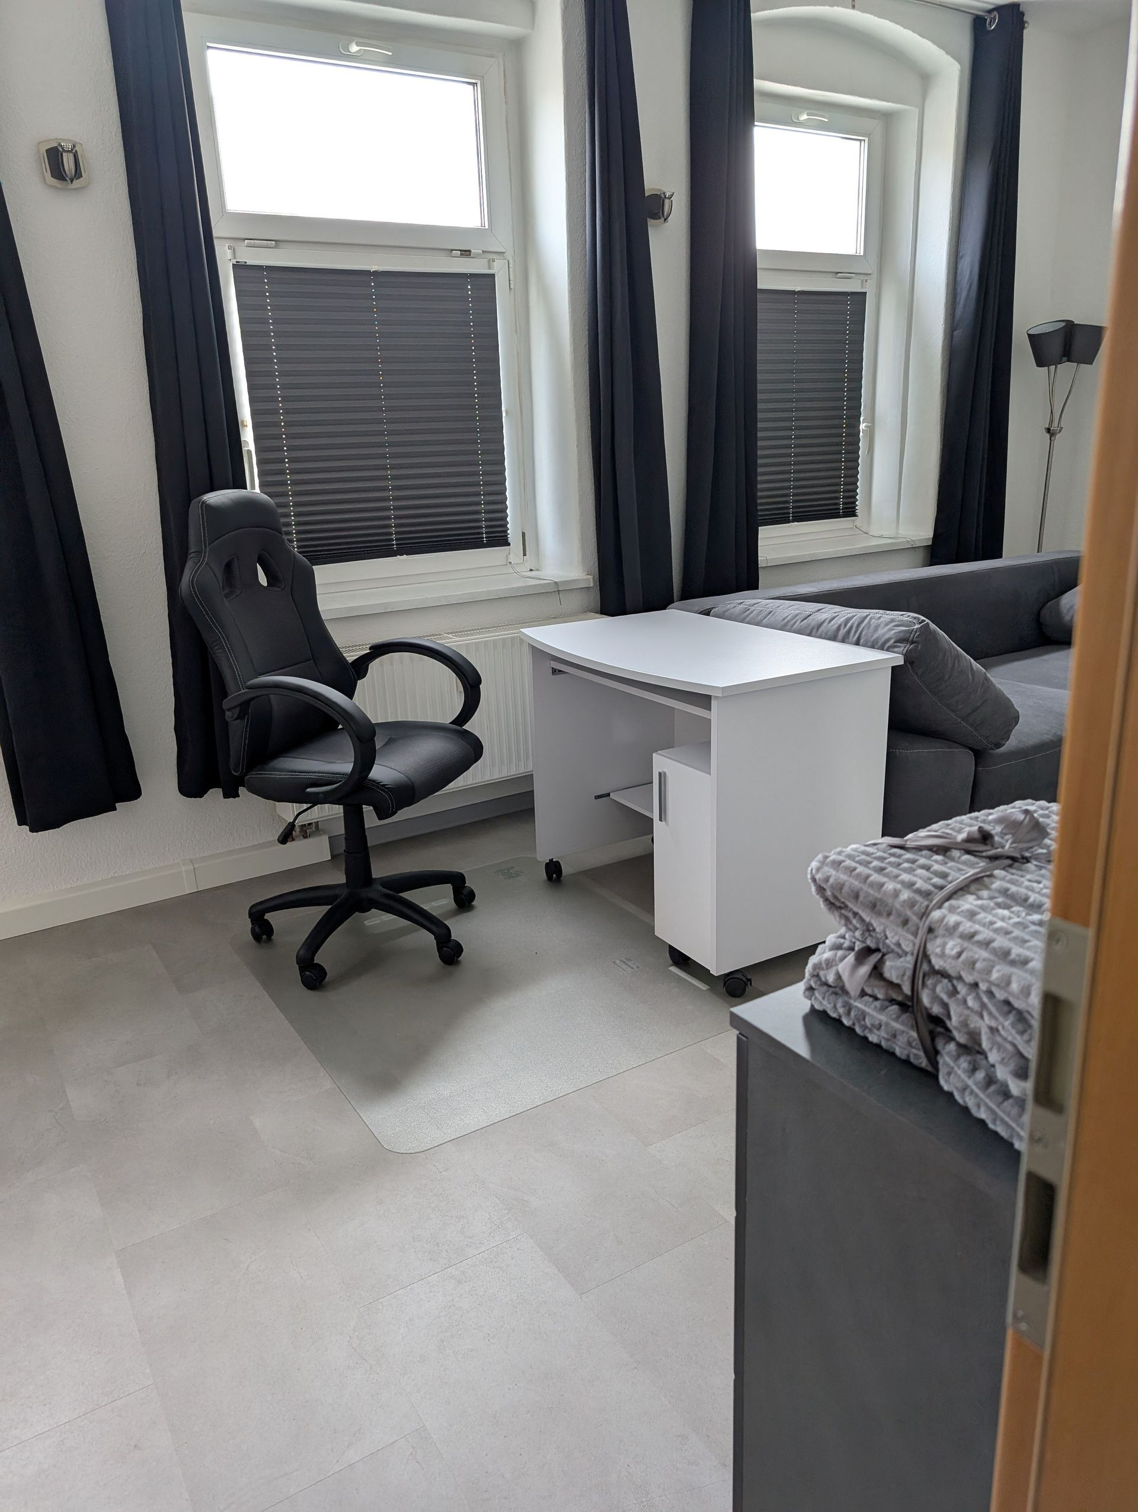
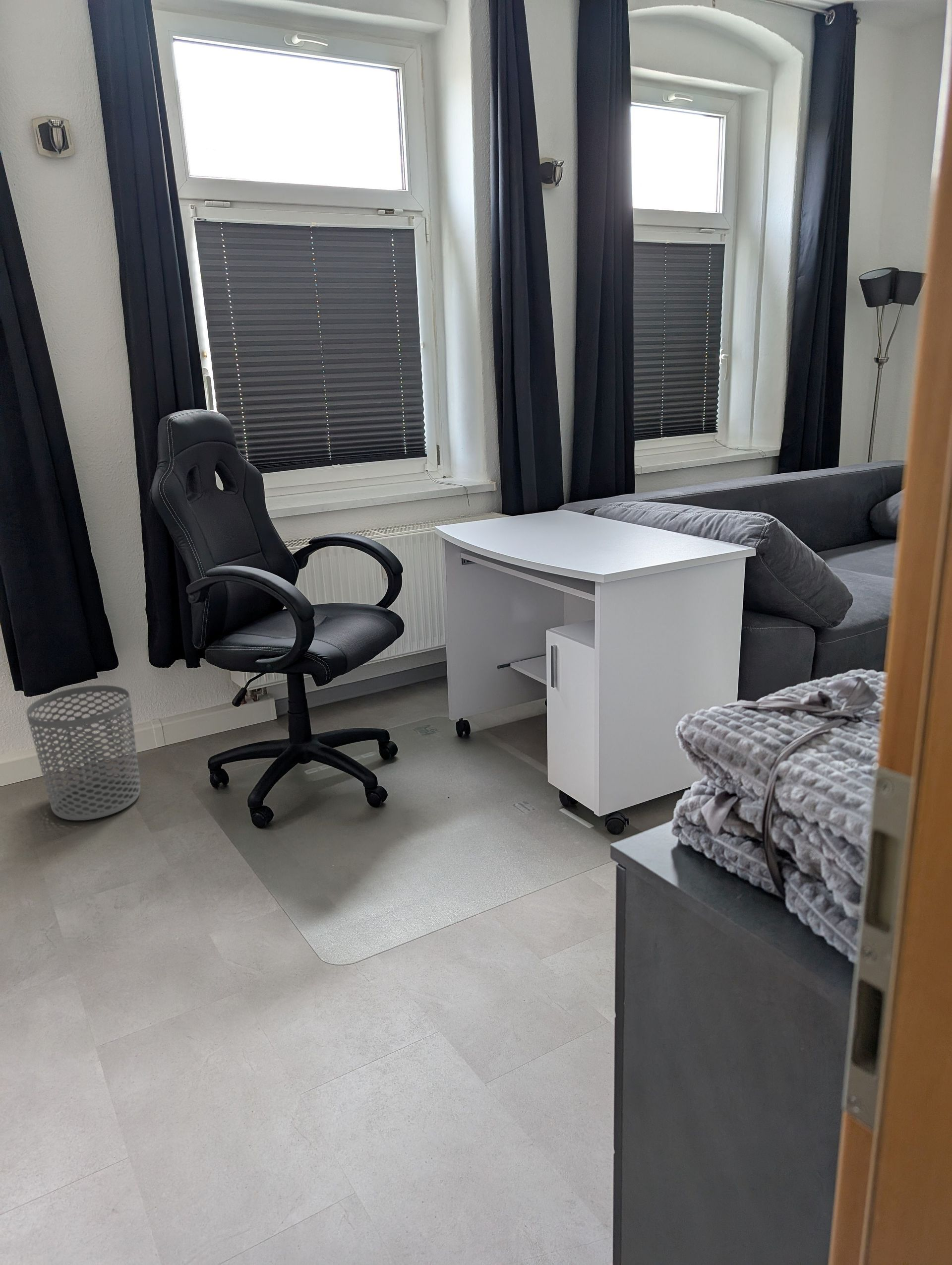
+ waste bin (89, 752)
